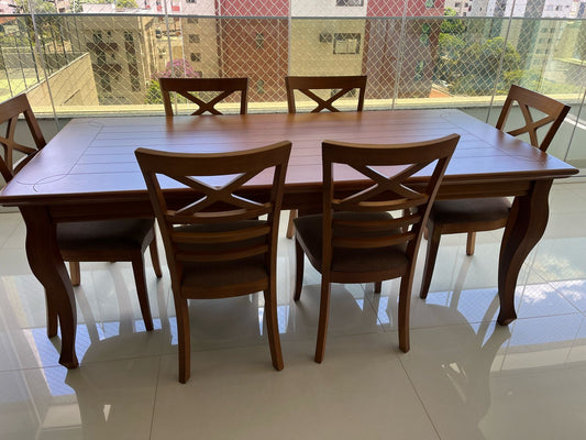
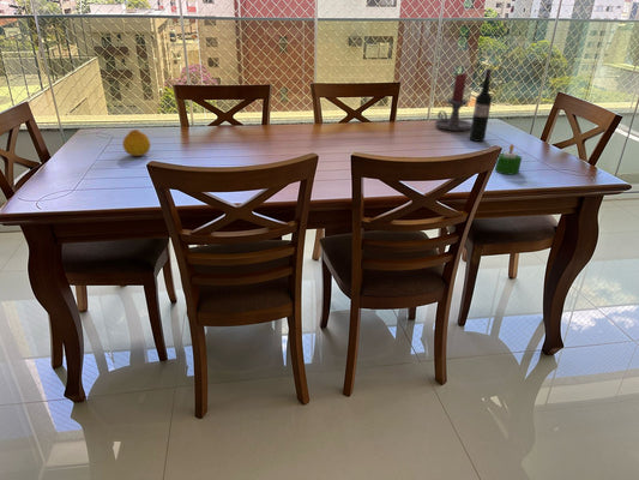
+ candle holder (453, 100)
+ candle (508, 157)
+ wine bottle (482, 106)
+ fruit (135, 142)
